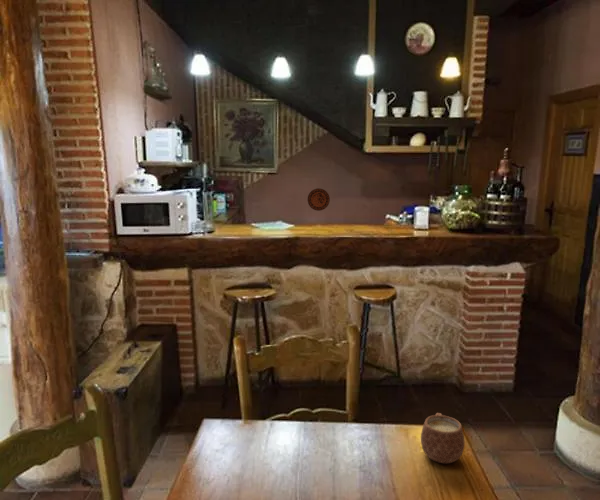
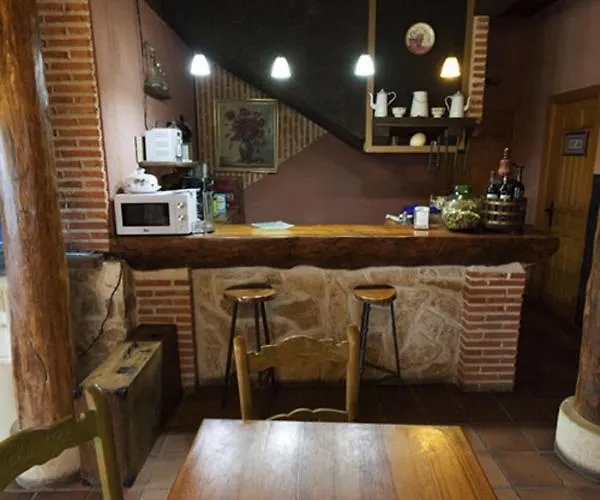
- mug (441, 434)
- decorative plate (318, 199)
